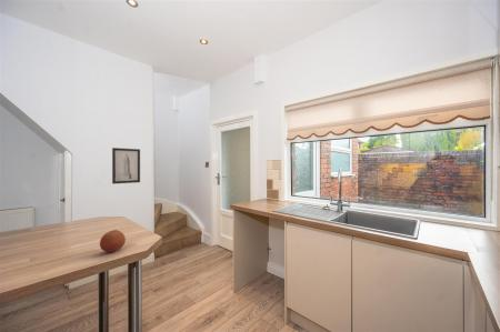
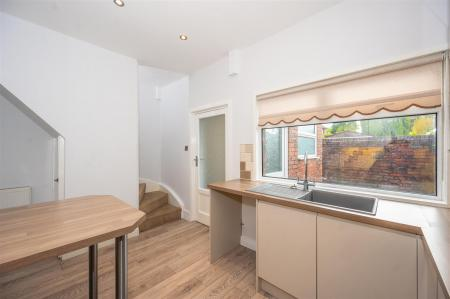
- wall art (127, 165)
- fruit (112, 240)
